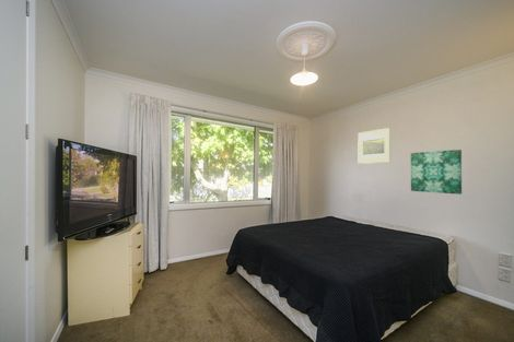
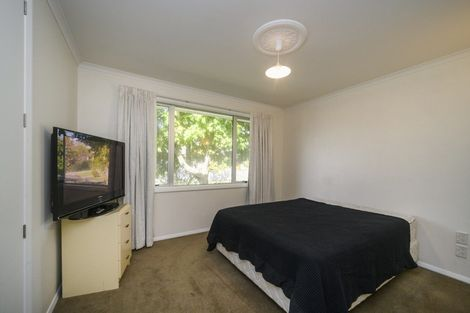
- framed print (373, 146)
- wall art (434, 172)
